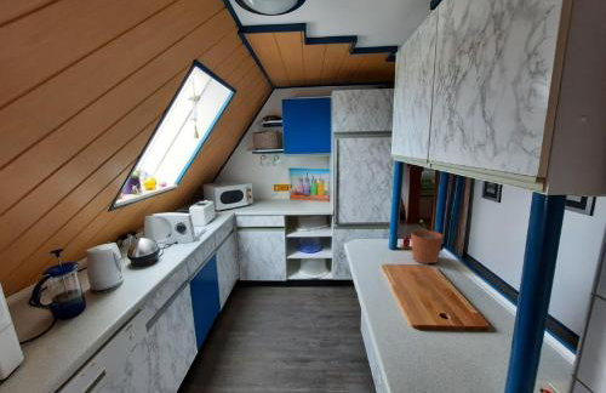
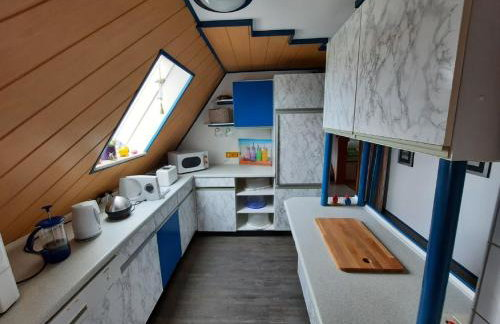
- plant pot (425, 240)
